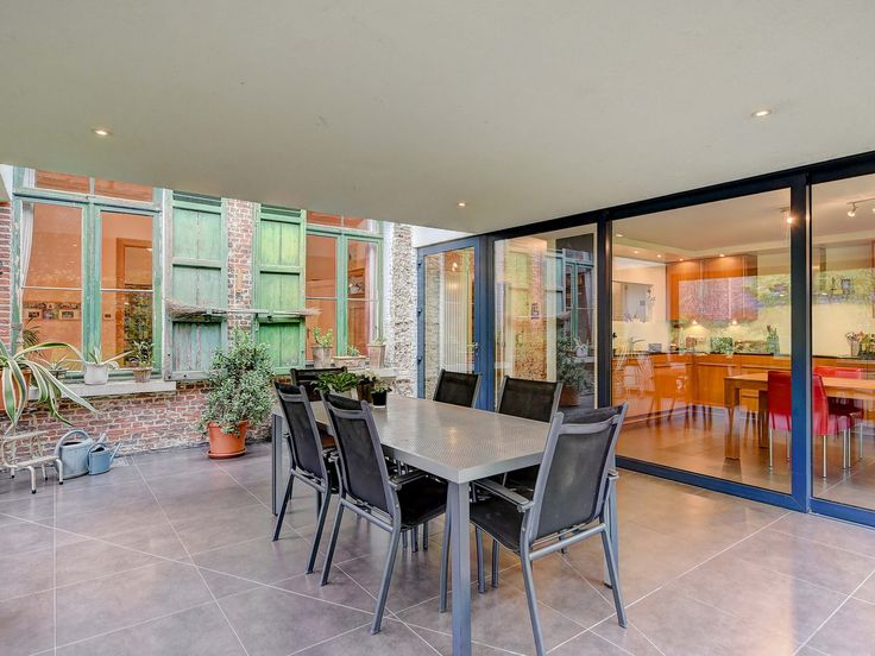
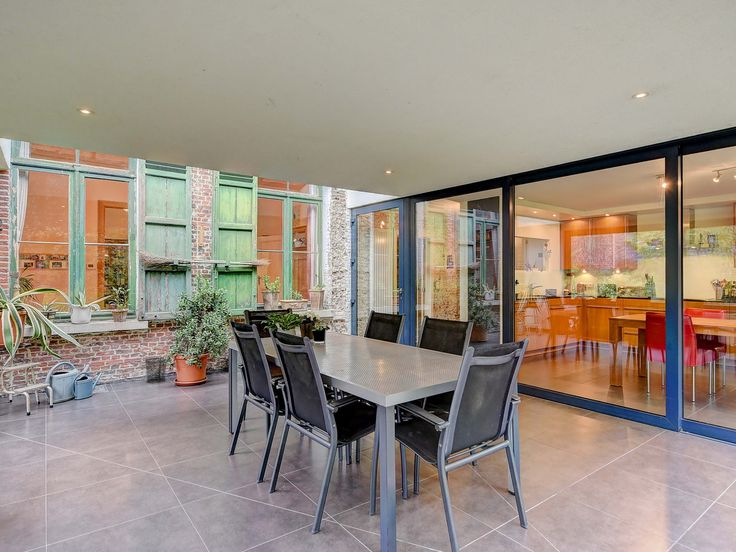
+ waste bin (156, 370)
